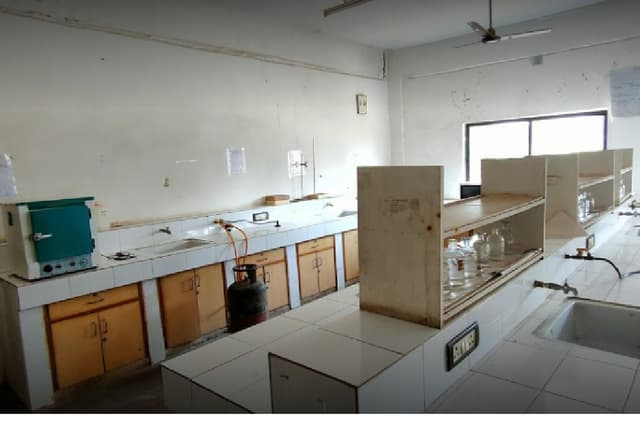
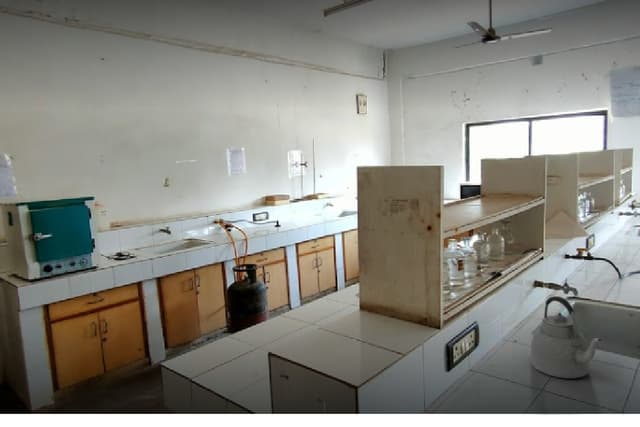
+ kettle (569, 337)
